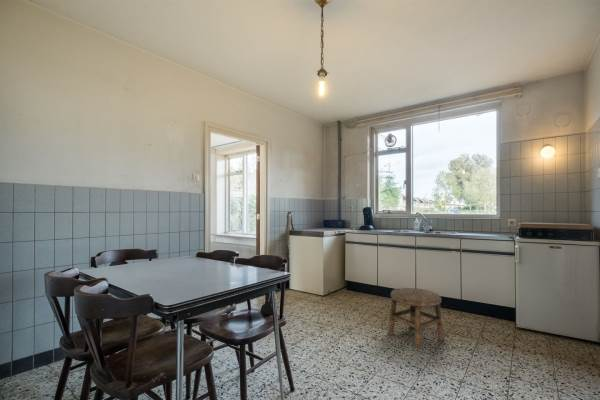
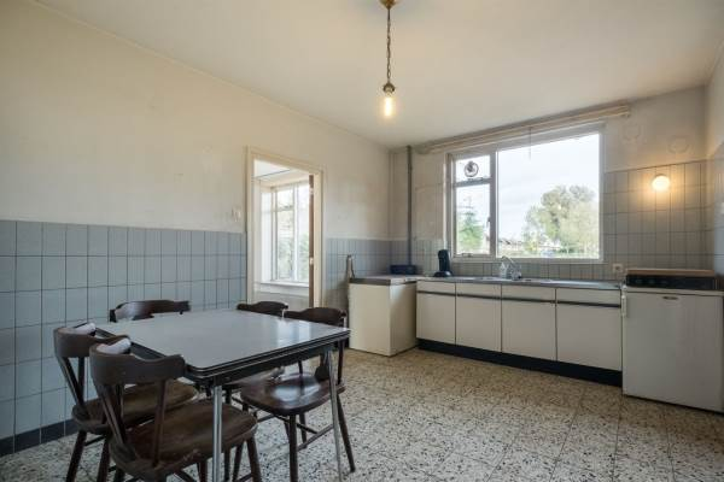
- stool (415, 315)
